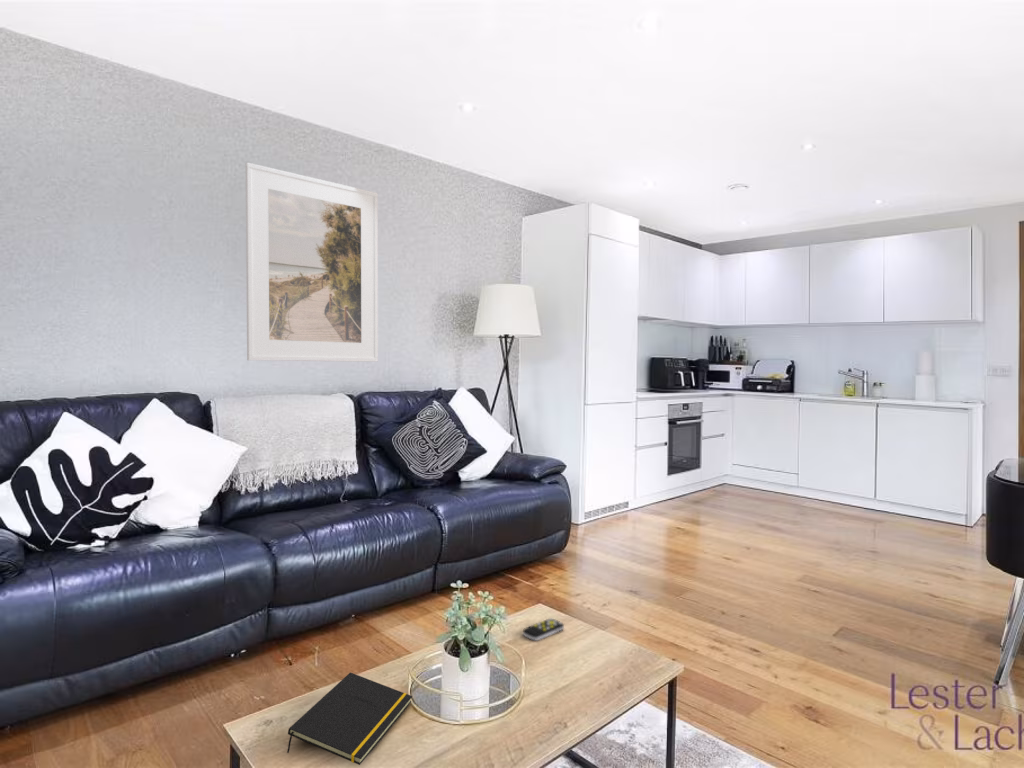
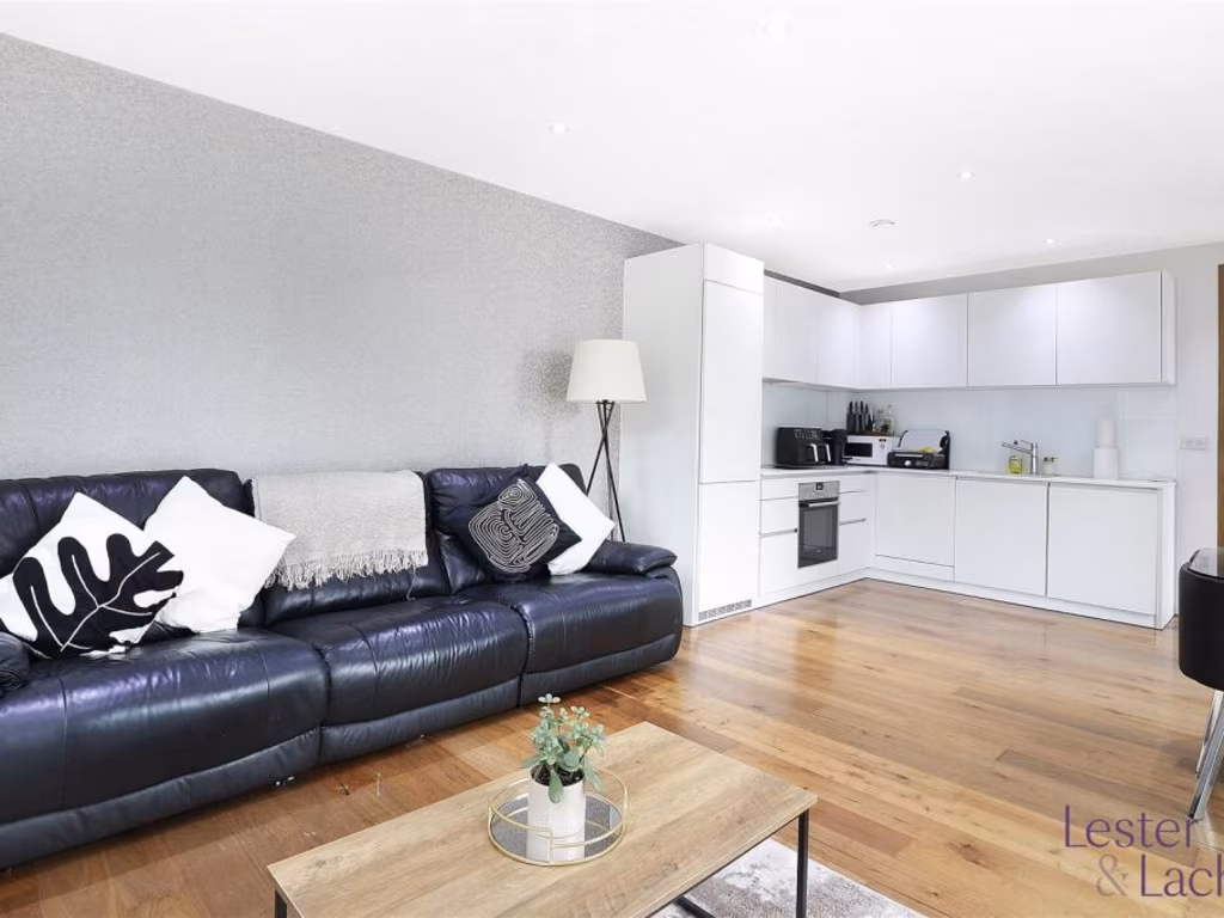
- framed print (317, 270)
- notepad (354, 713)
- remote control (543, 629)
